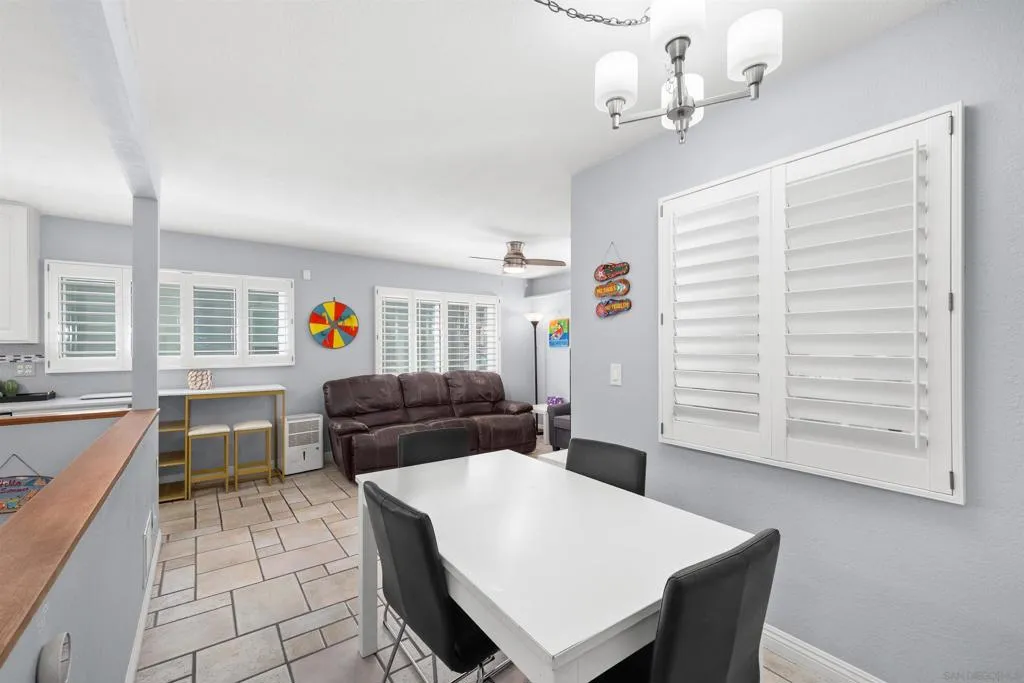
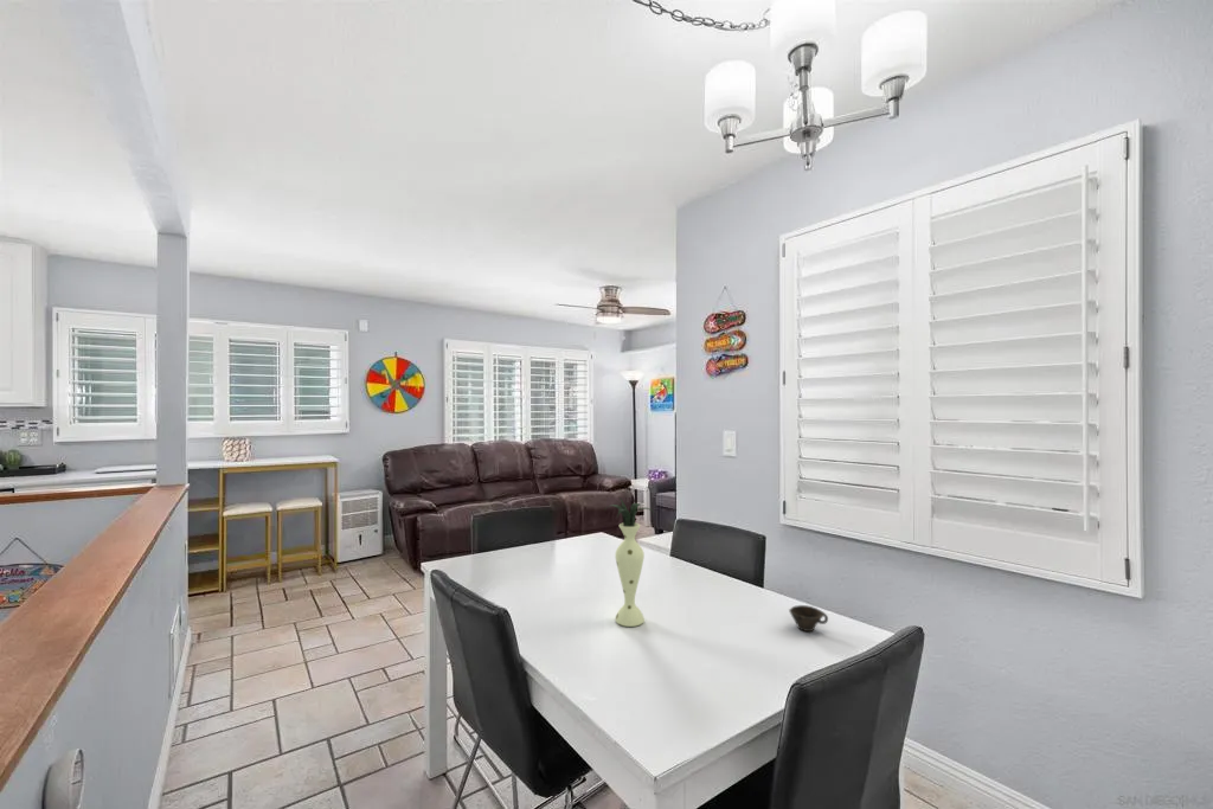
+ vase (629, 559)
+ cup (808, 619)
